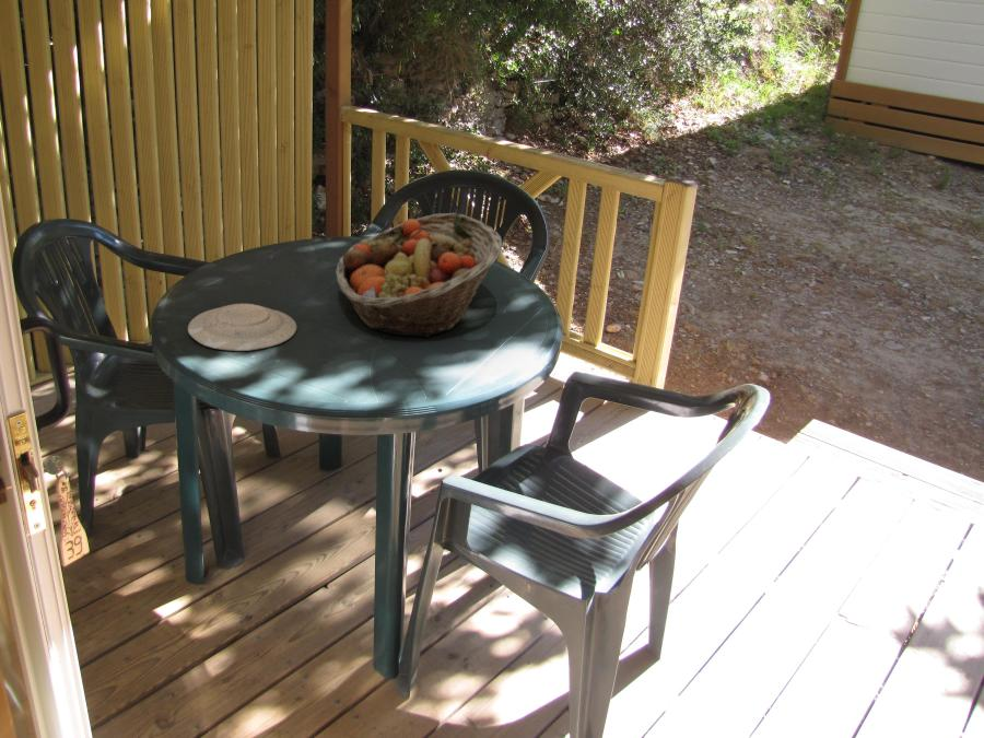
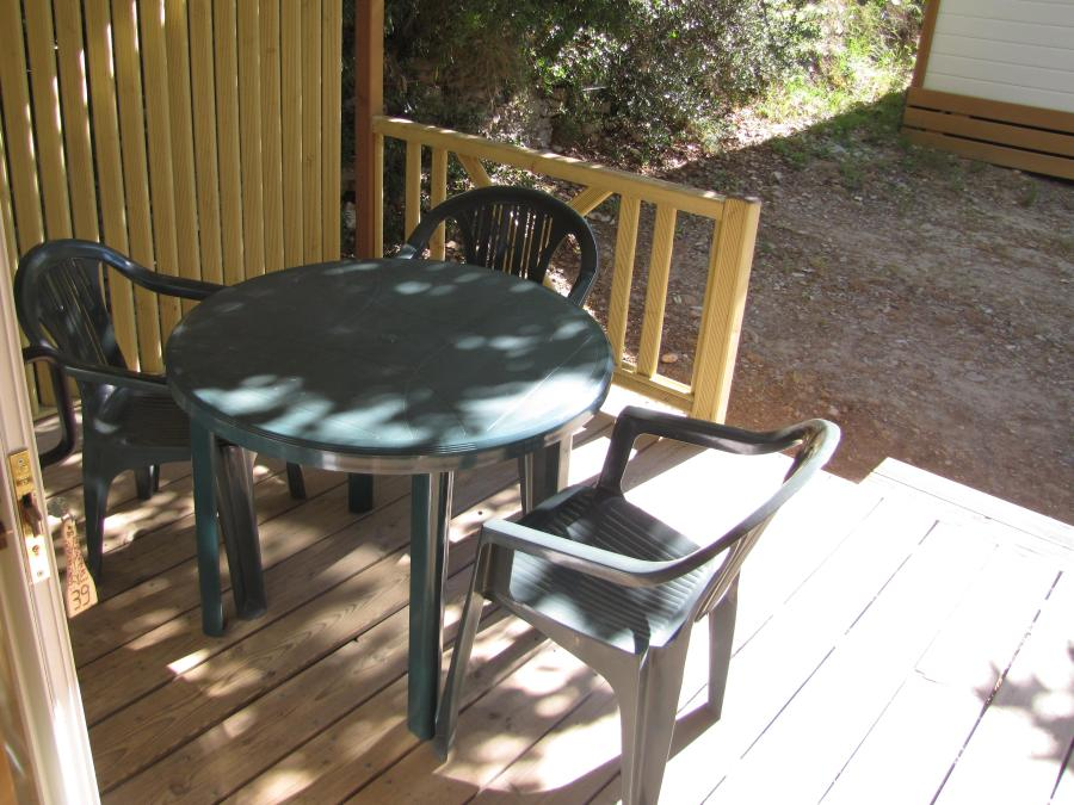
- plate (243, 320)
- fruit basket (418, 270)
